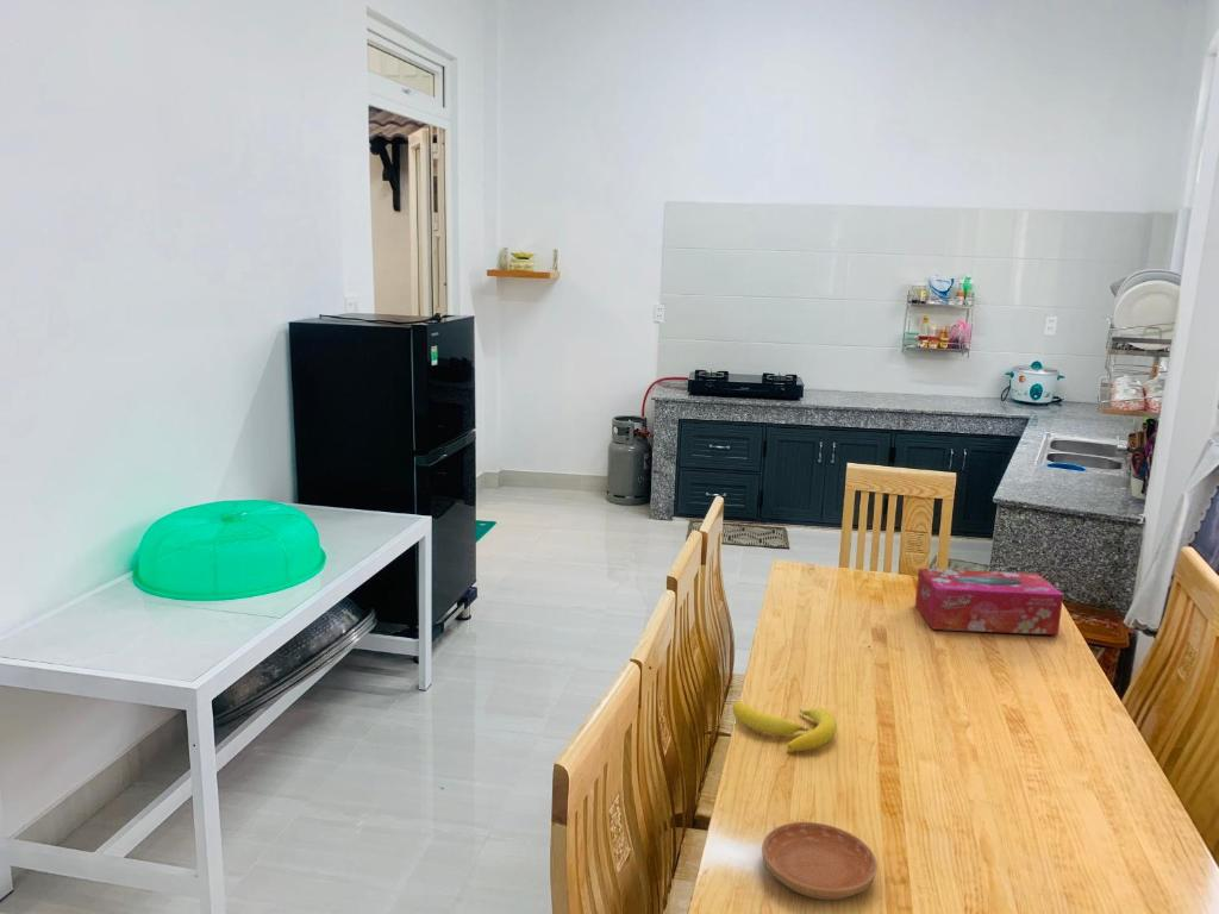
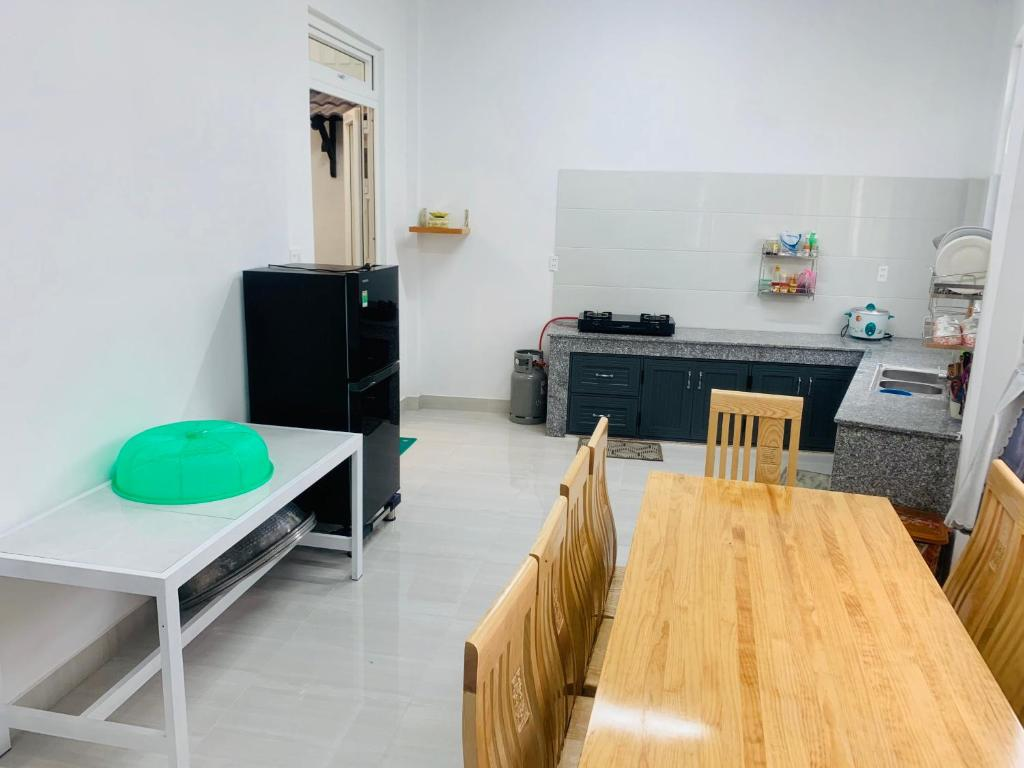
- saucer (818, 862)
- banana (784, 719)
- tissue box (986, 600)
